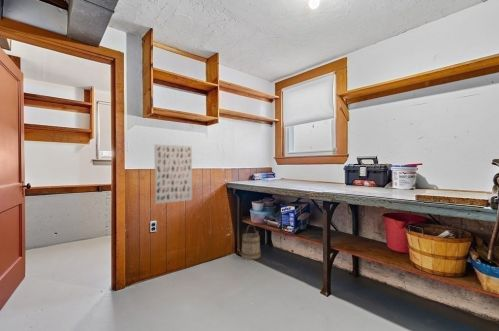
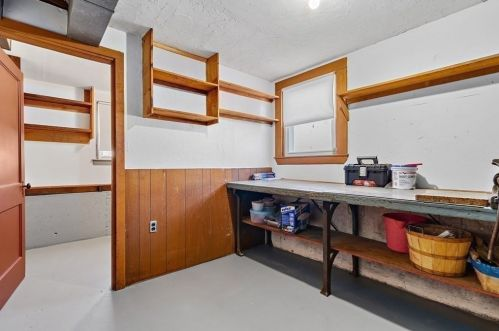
- bucket (250, 240)
- wall art (174, 173)
